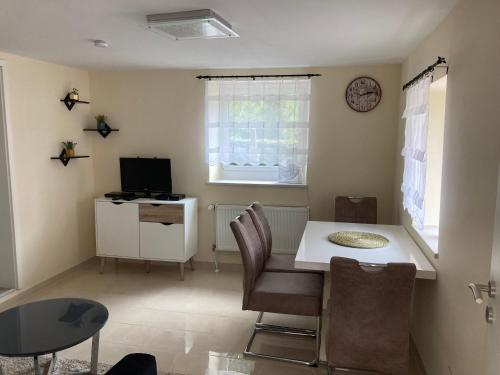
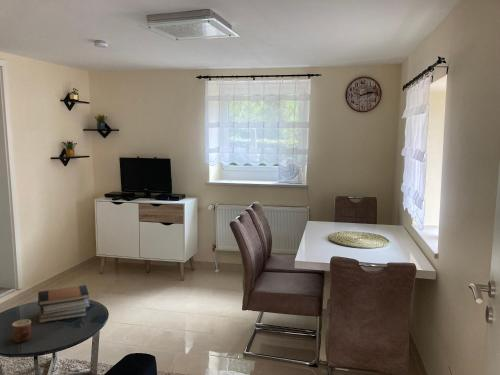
+ book stack (64, 303)
+ cup (22, 330)
